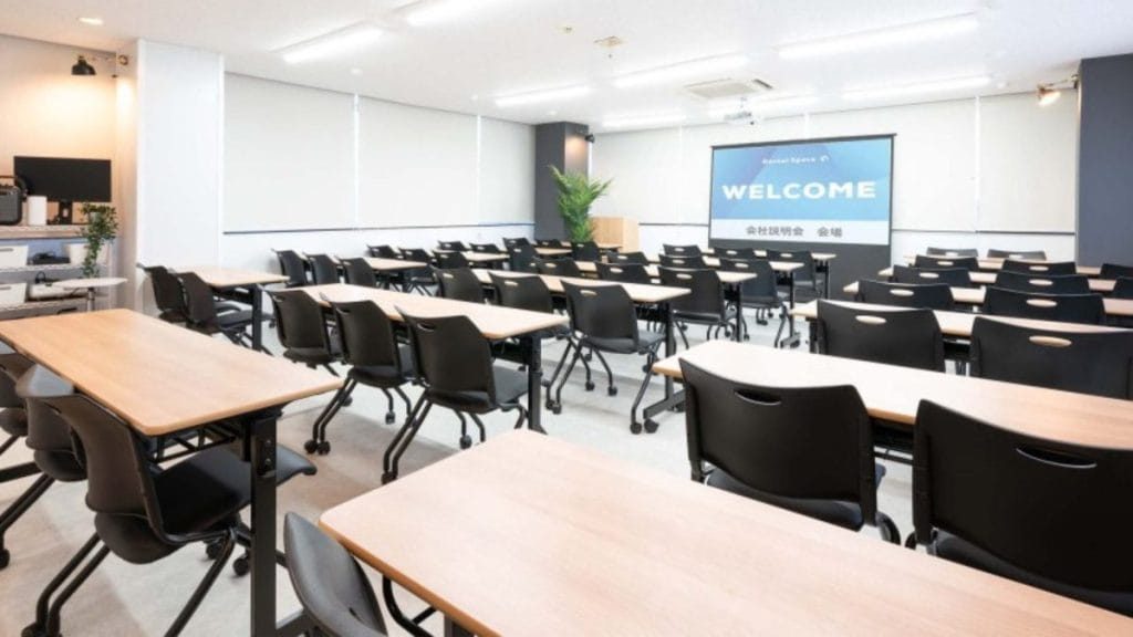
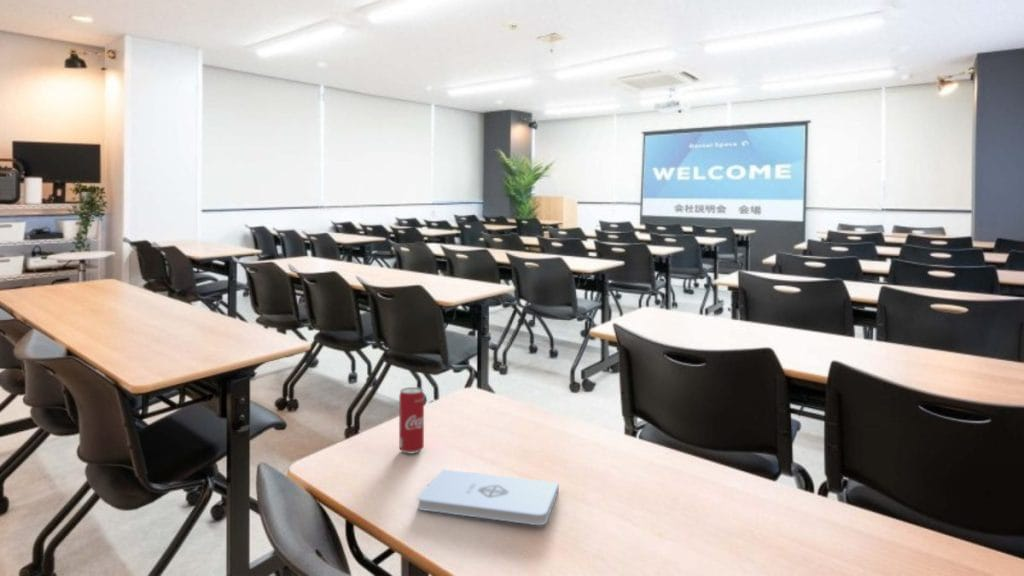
+ beverage can (411, 420)
+ notepad (489, 495)
